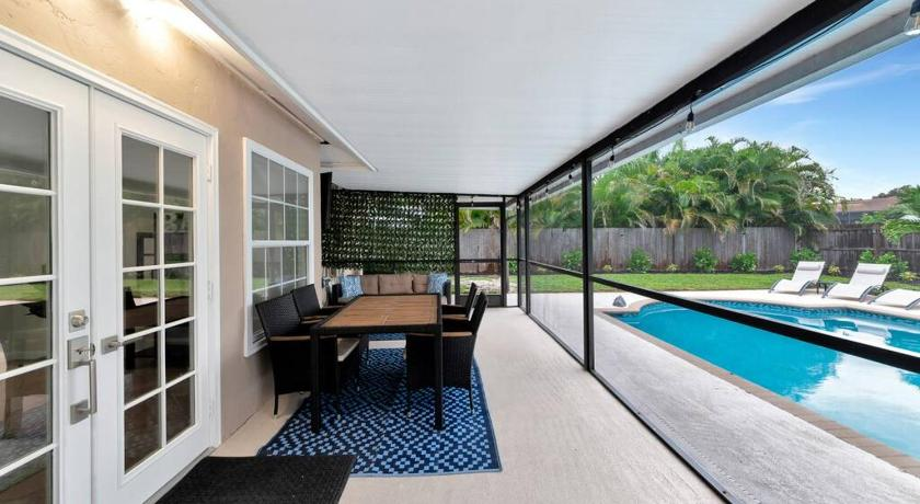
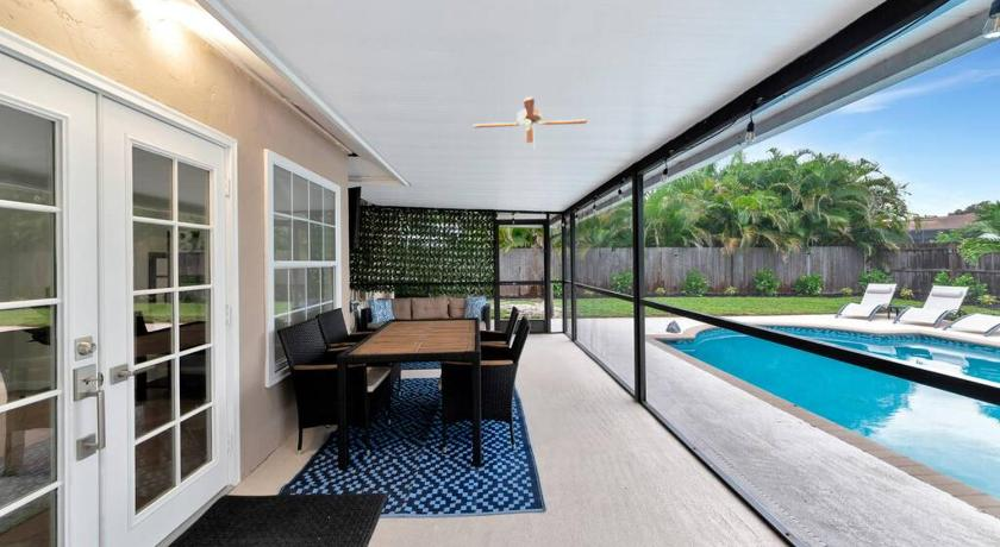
+ ceiling fan (529, 122)
